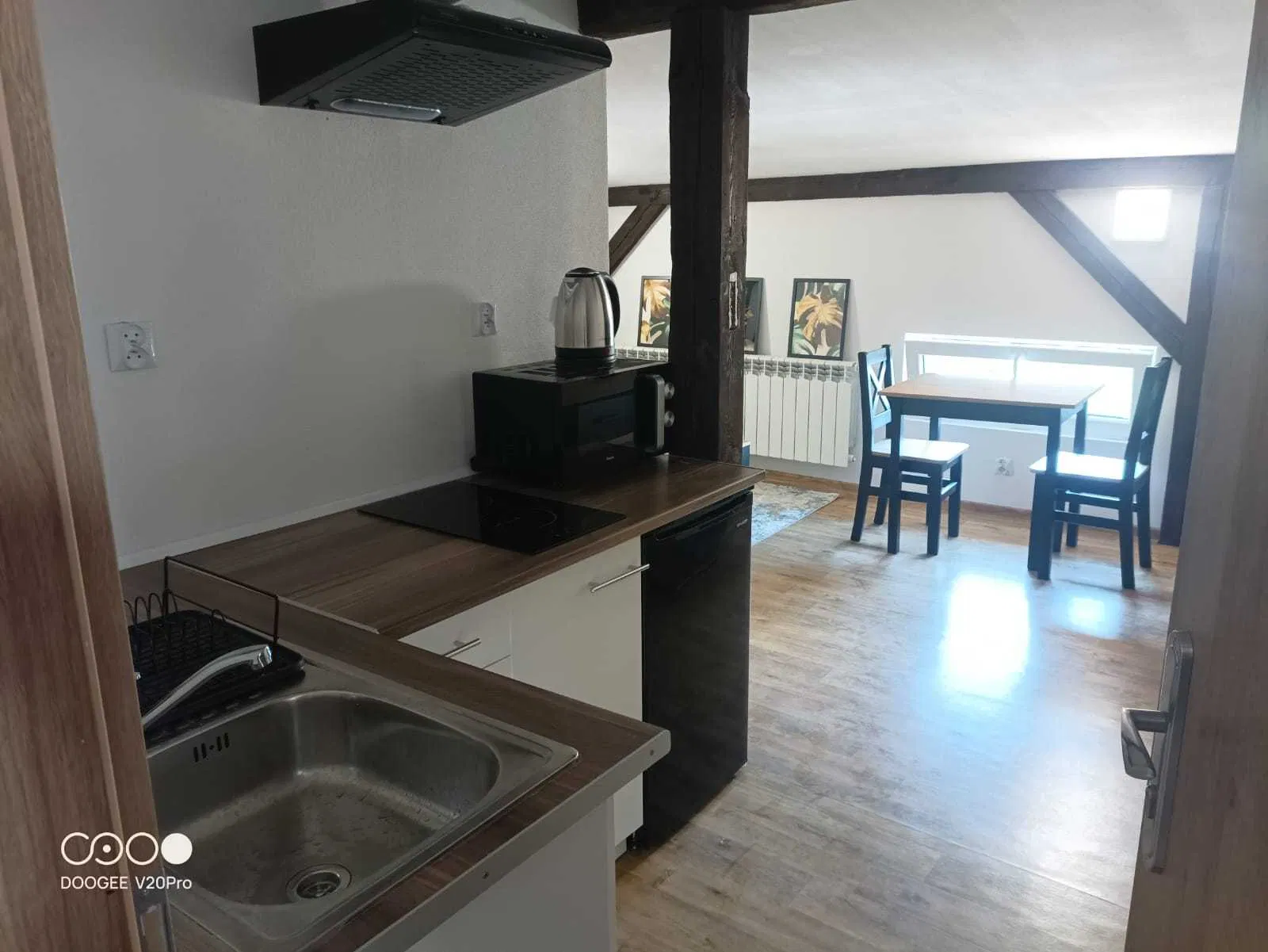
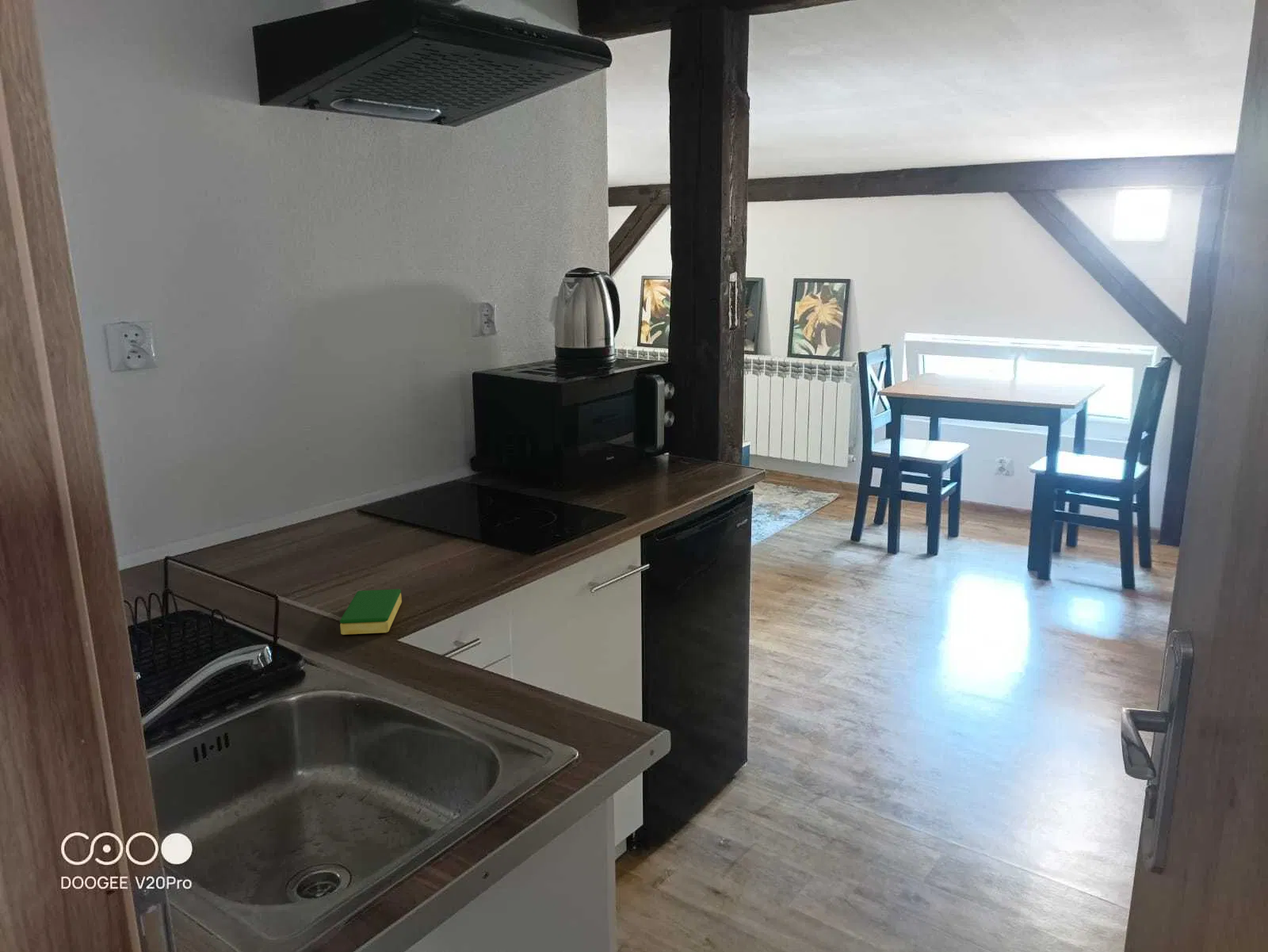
+ dish sponge (372, 610)
